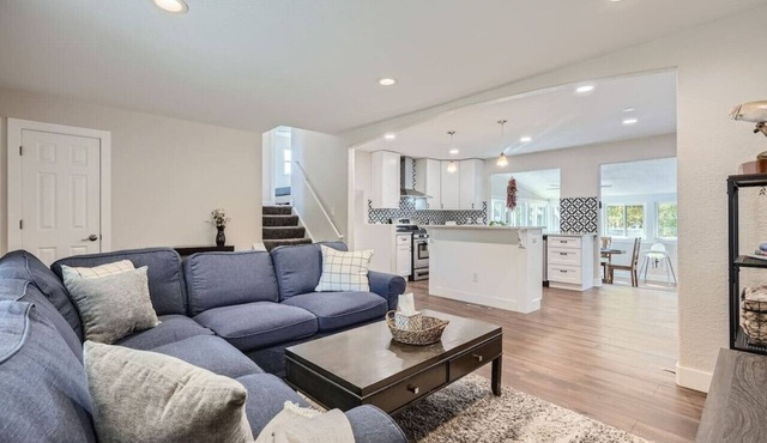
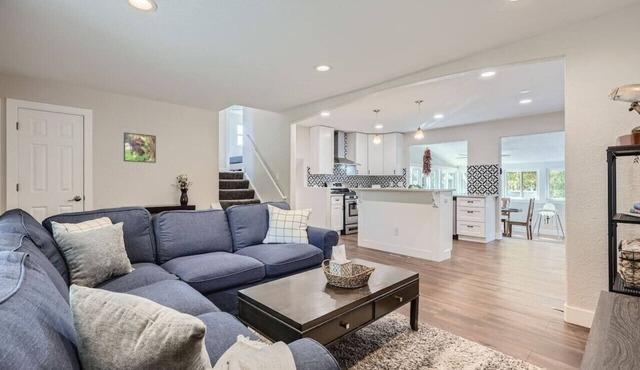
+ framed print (140, 148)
